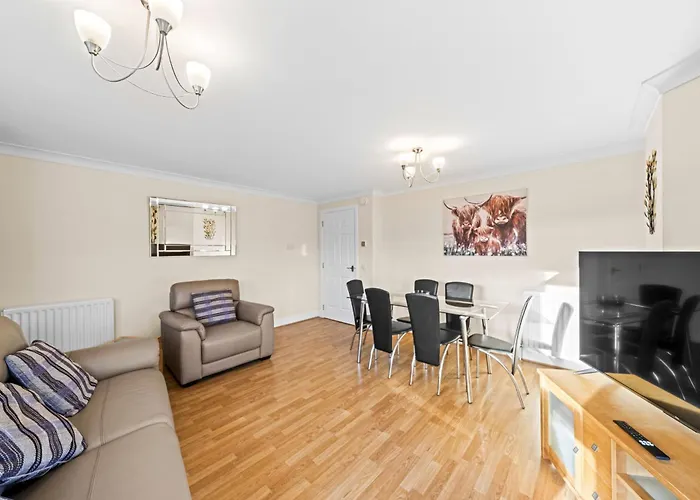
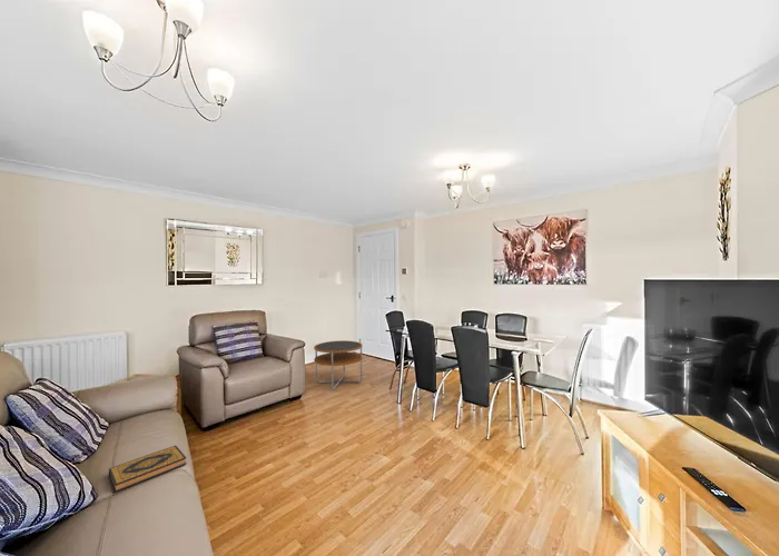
+ side table (338, 364)
+ hardback book (148, 466)
